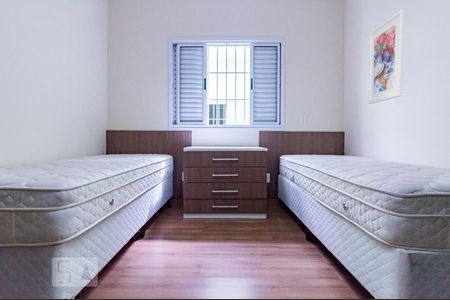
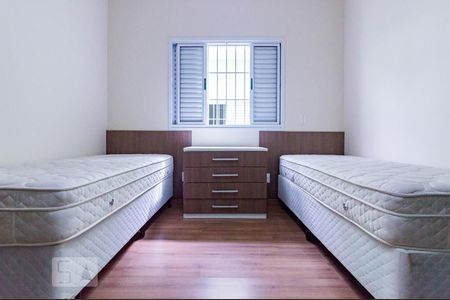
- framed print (384, 61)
